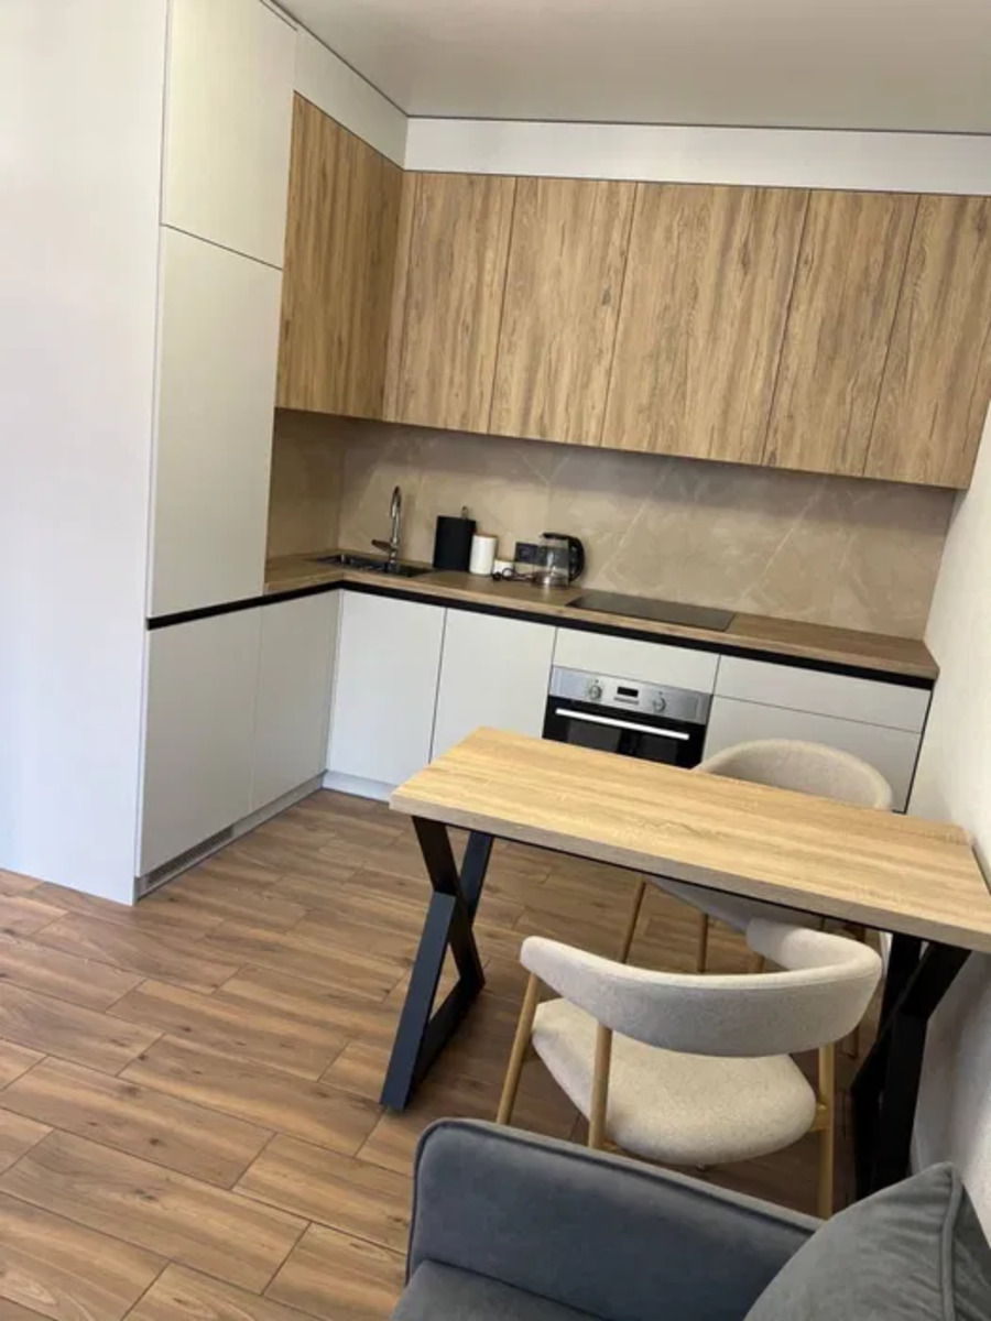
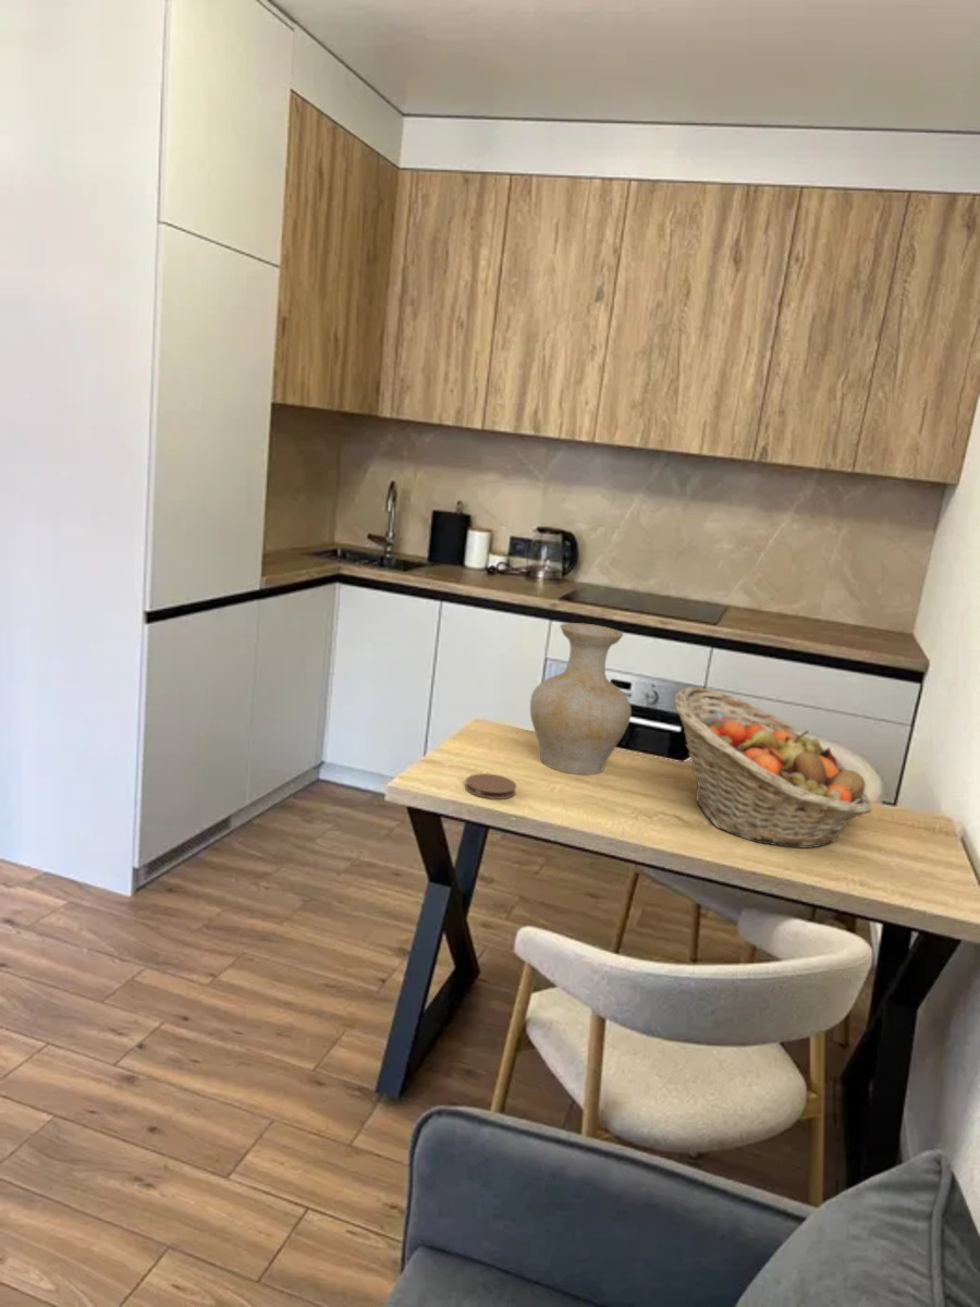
+ coaster (490, 785)
+ vase (581, 697)
+ fruit basket (765, 762)
